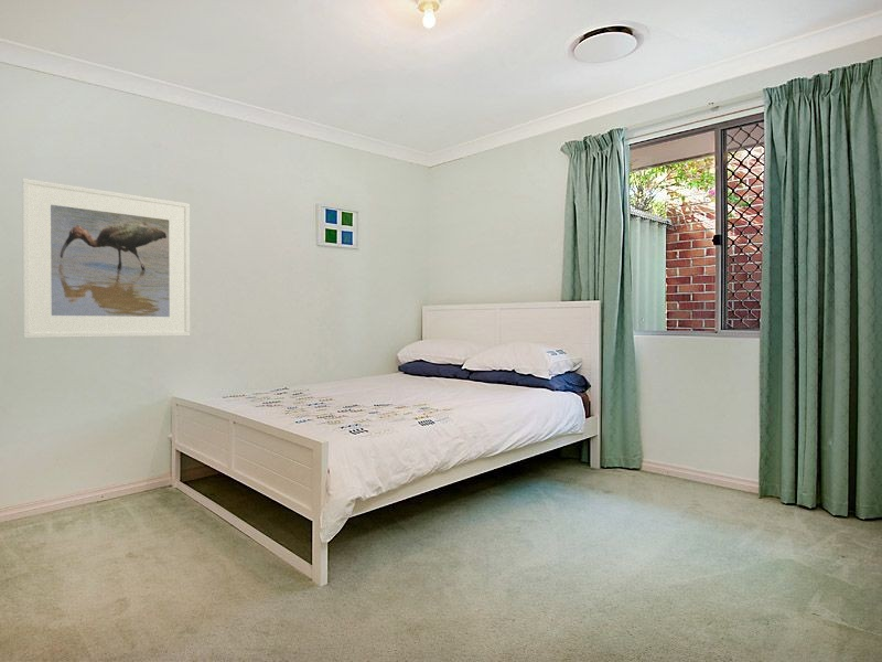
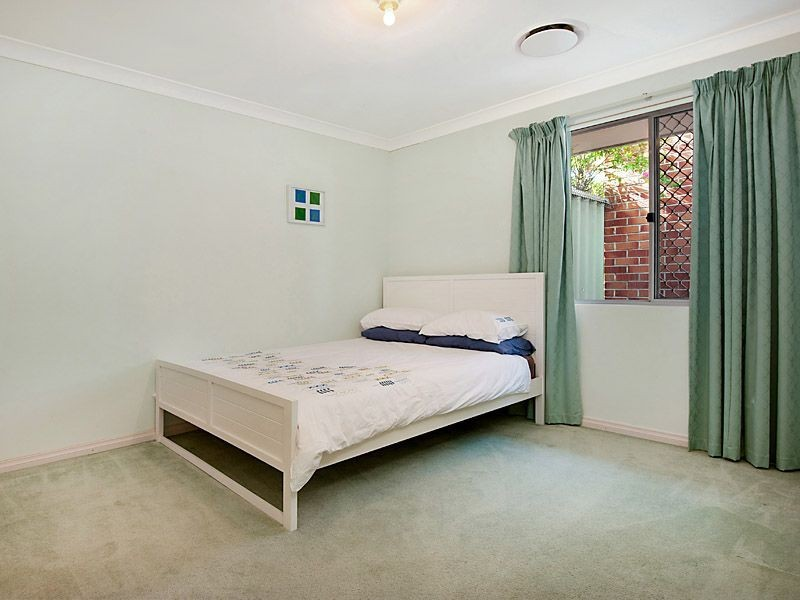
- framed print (114, 264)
